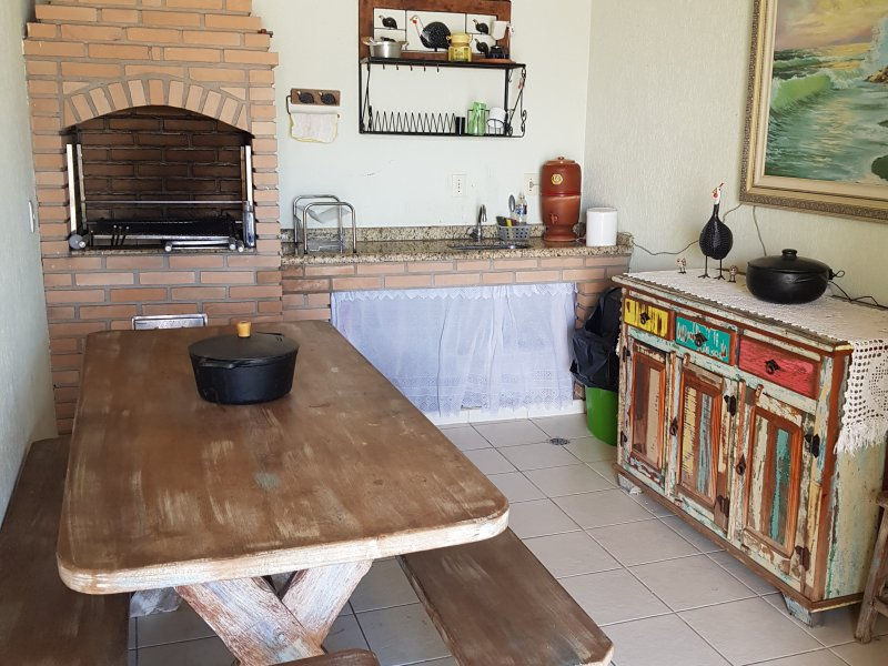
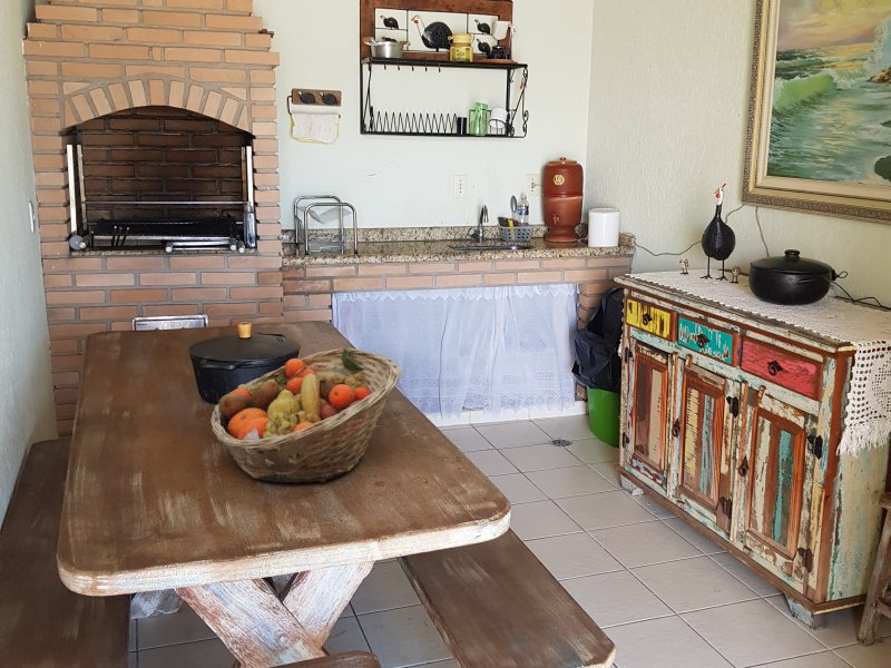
+ fruit basket (305, 410)
